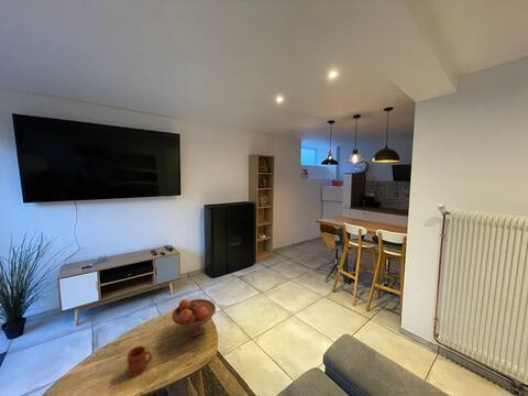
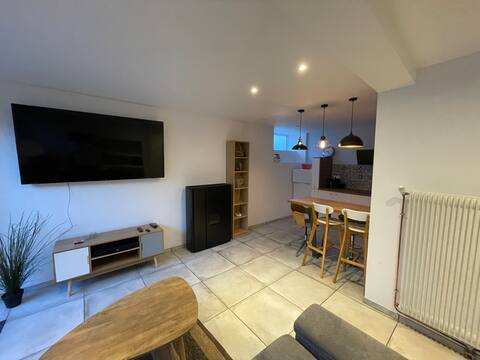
- mug (140, 359)
- fruit bowl (195, 317)
